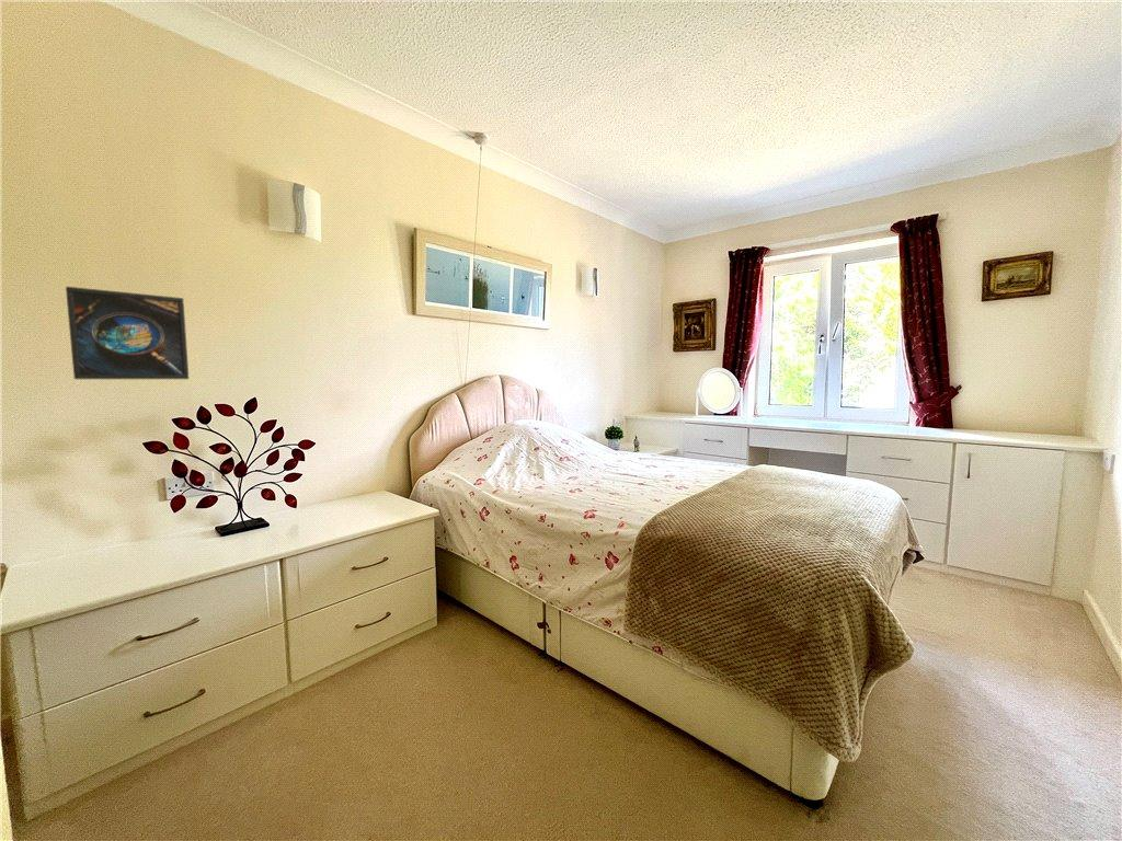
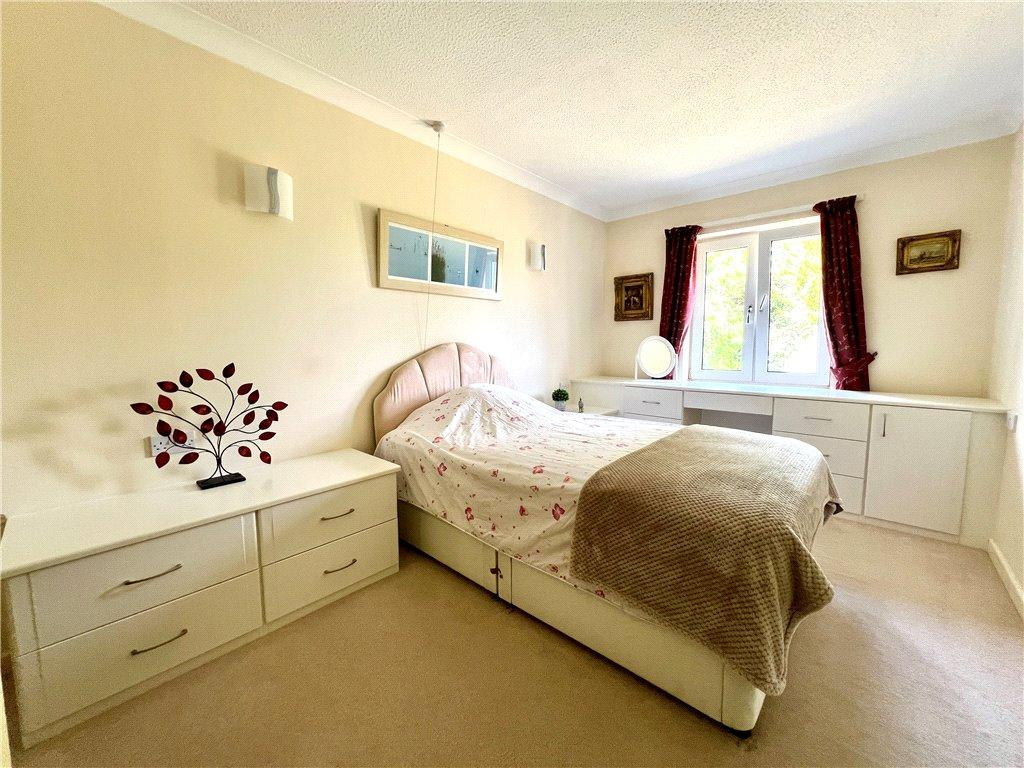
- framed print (131, 336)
